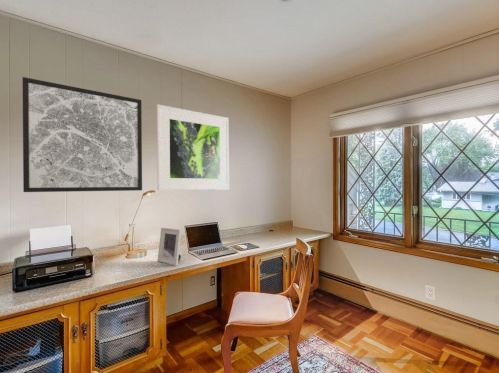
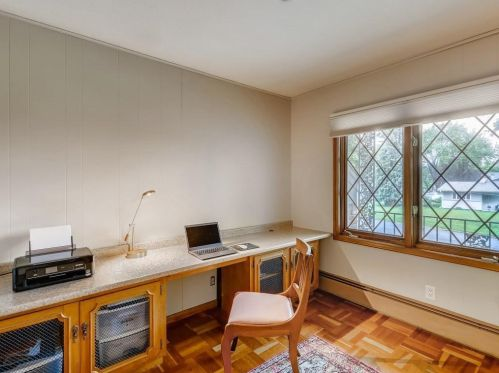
- wall art (89, 140)
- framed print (196, 150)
- picture frame (171, 245)
